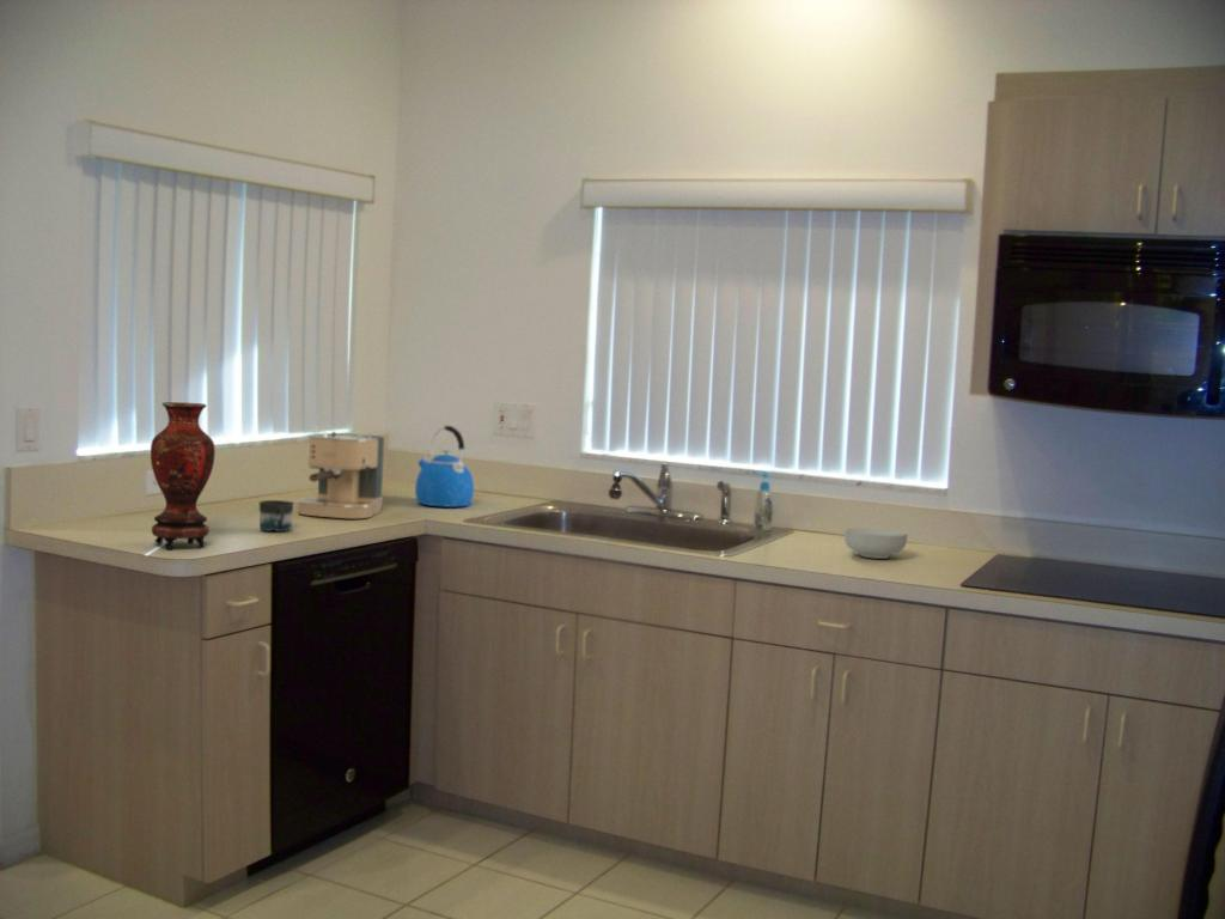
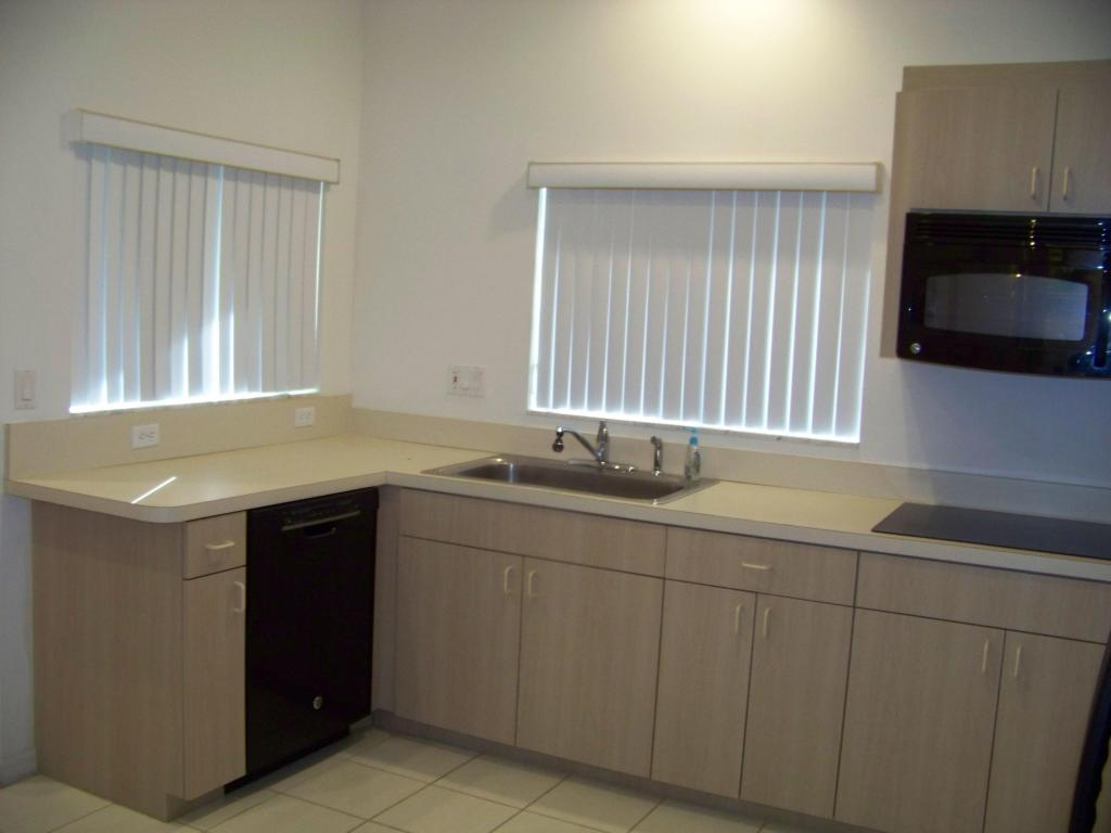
- coffee maker (339, 471)
- mug (278, 516)
- vase (182, 474)
- cereal bowl (874, 543)
- kettle (440, 463)
